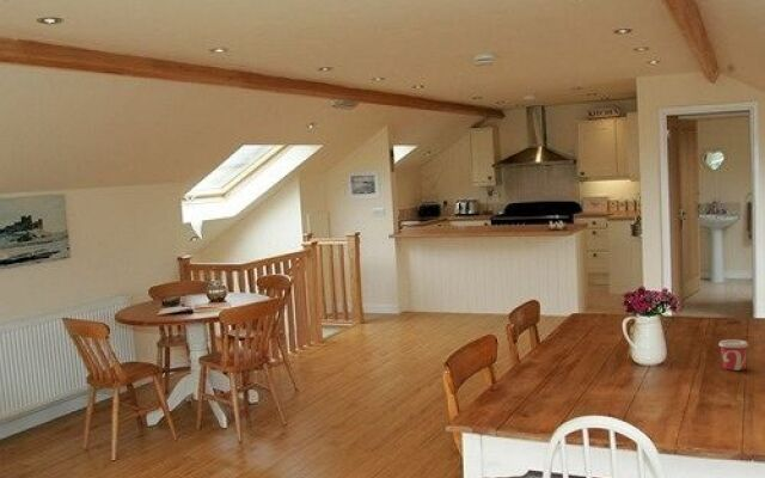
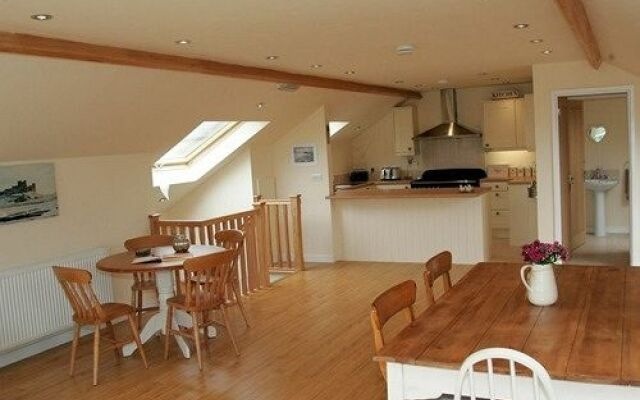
- cup (734, 355)
